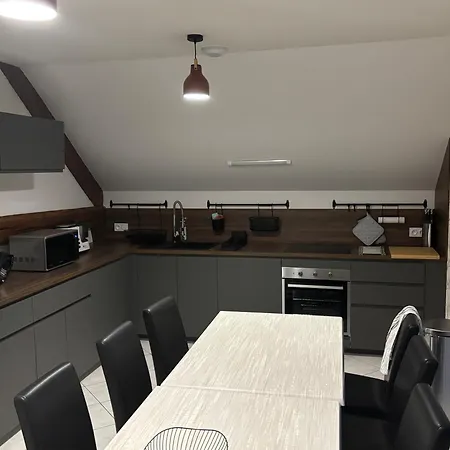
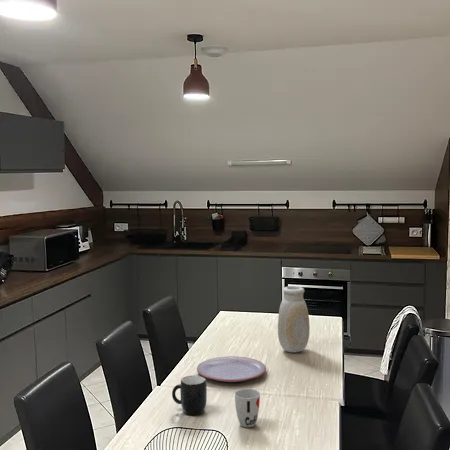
+ cup (247, 408)
+ vase (297, 314)
+ mug (189, 395)
+ plate (231, 370)
